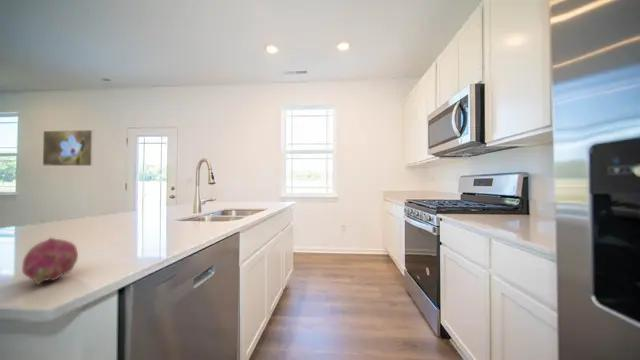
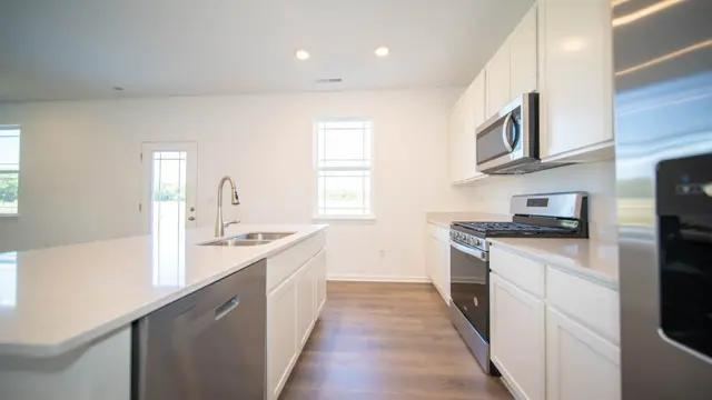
- fruit (49, 258)
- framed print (67, 148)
